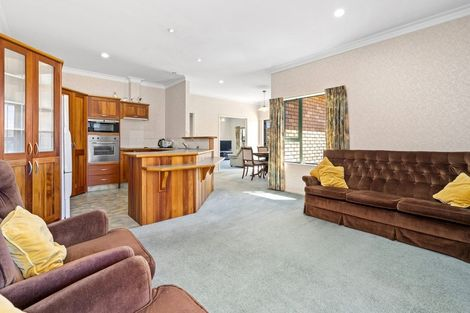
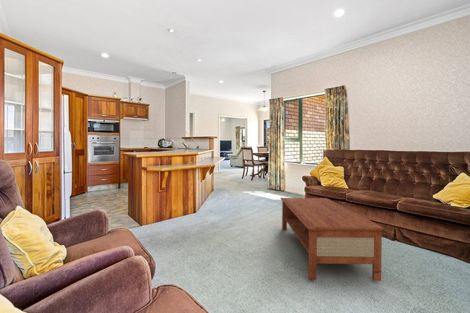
+ coffee table (319, 229)
